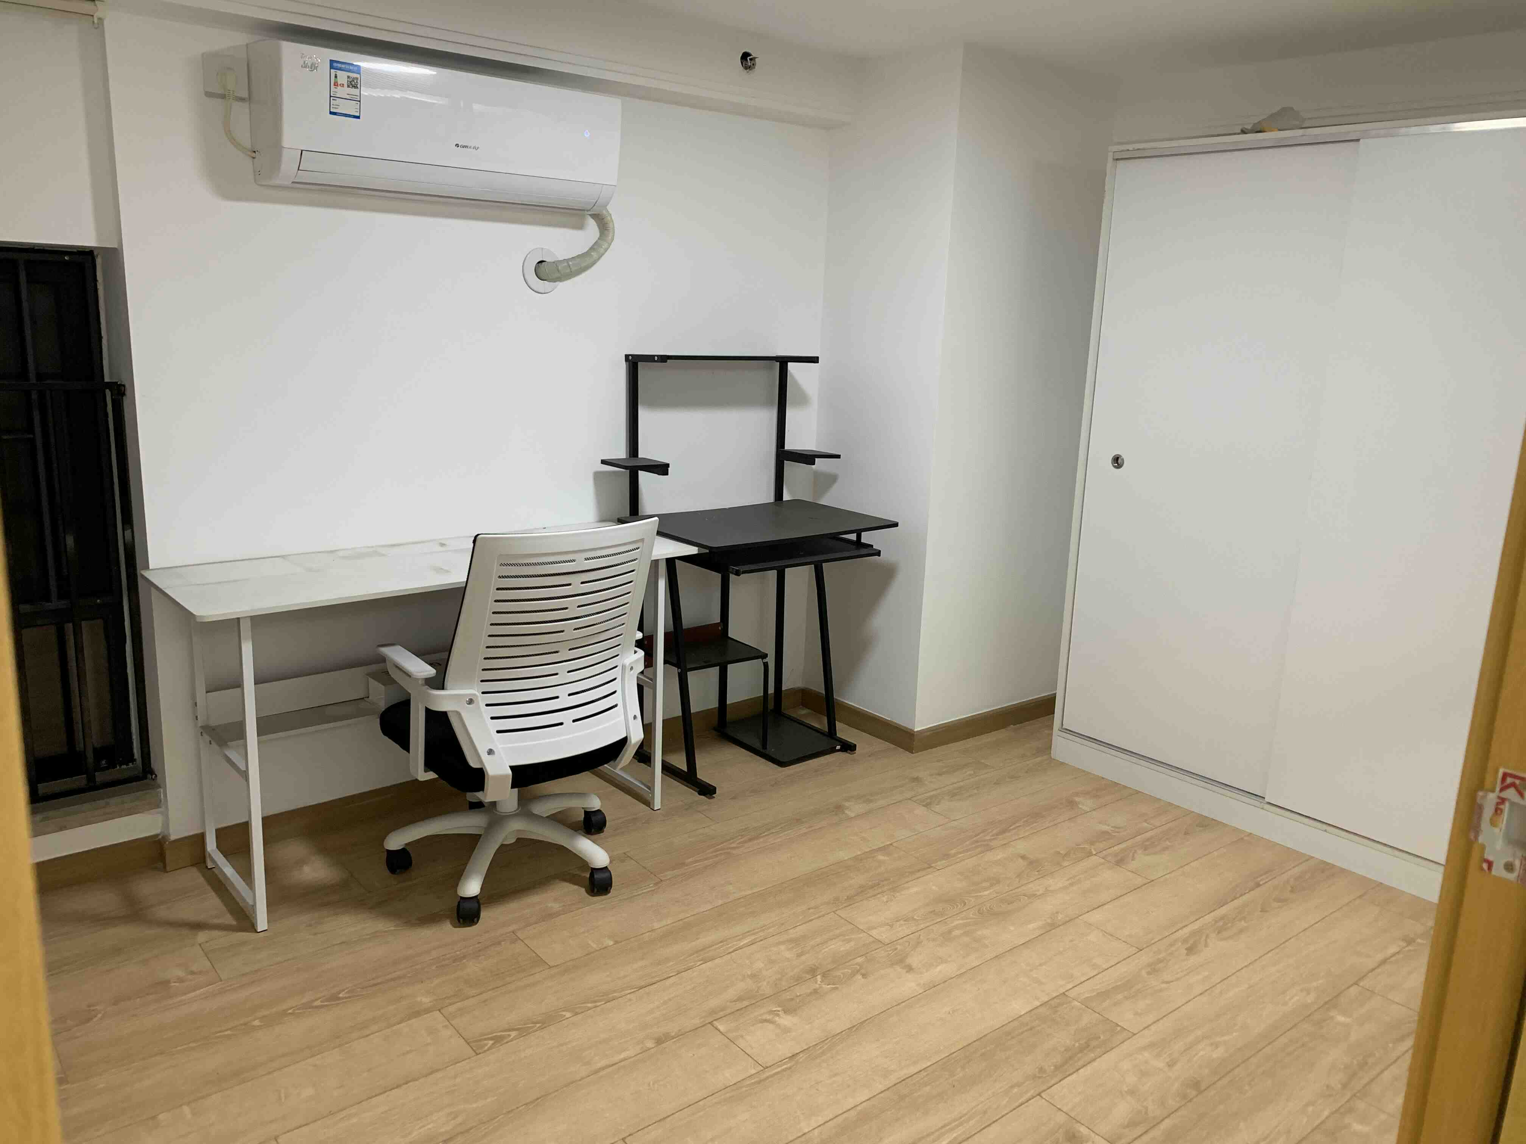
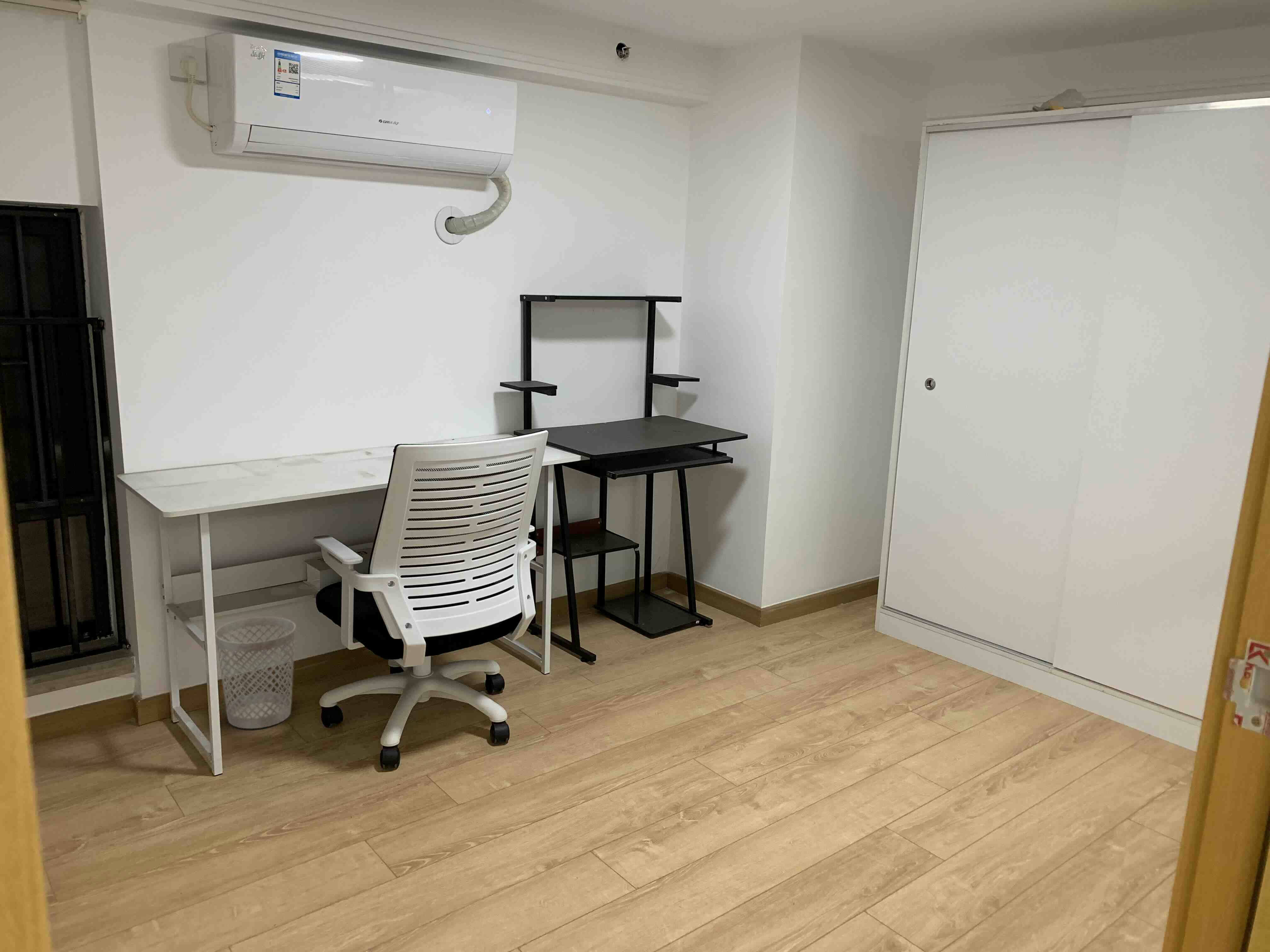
+ wastebasket (257, 673)
